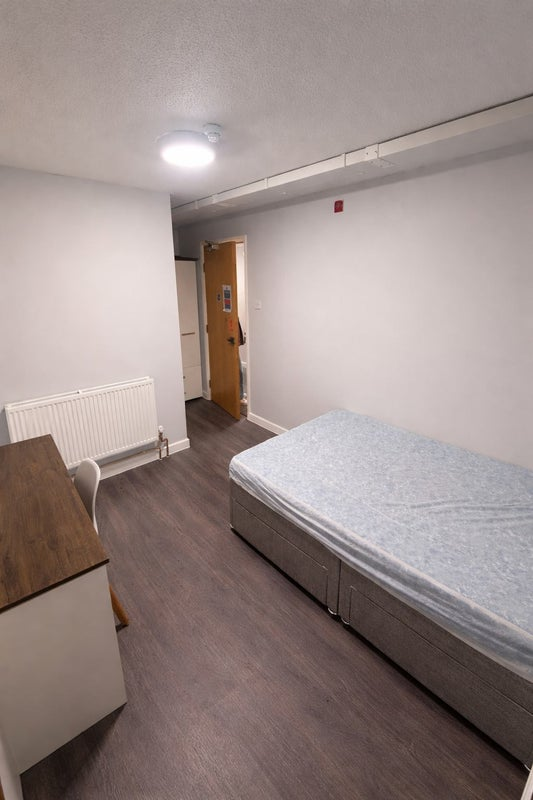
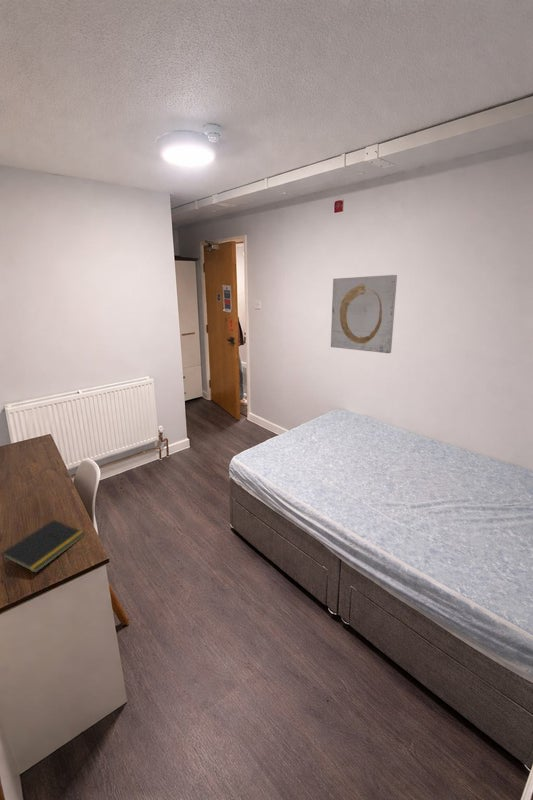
+ notepad (45, 543)
+ wall art (361, 314)
